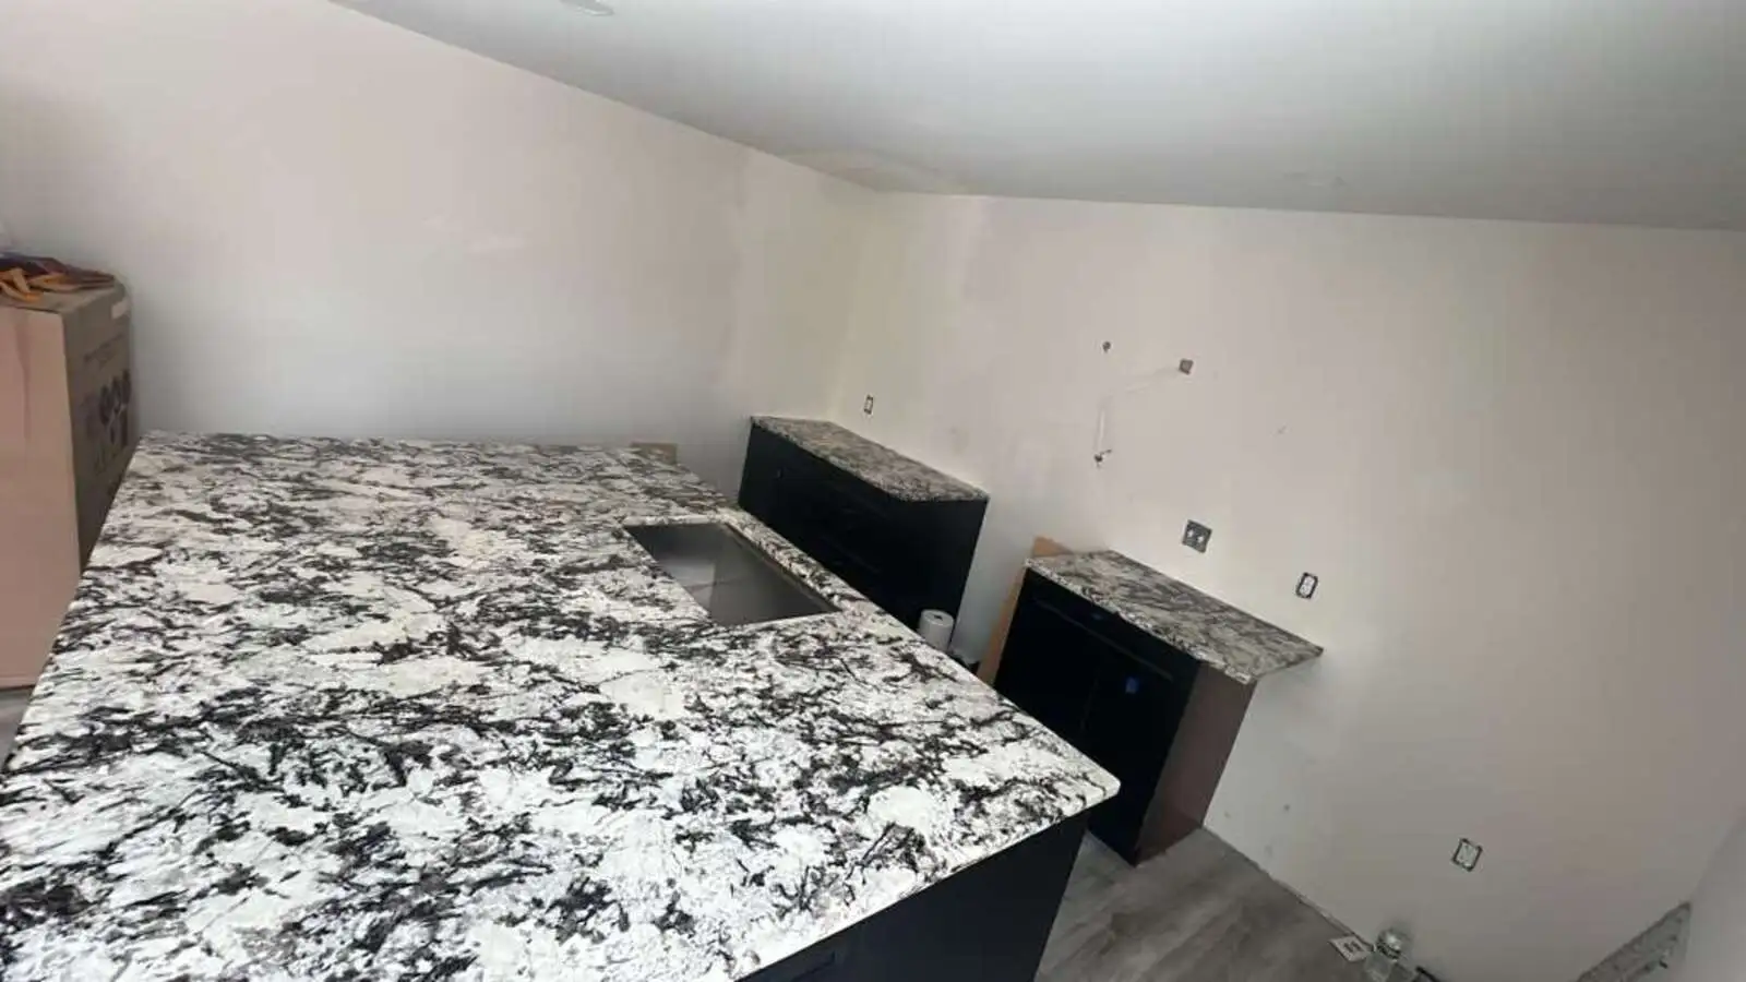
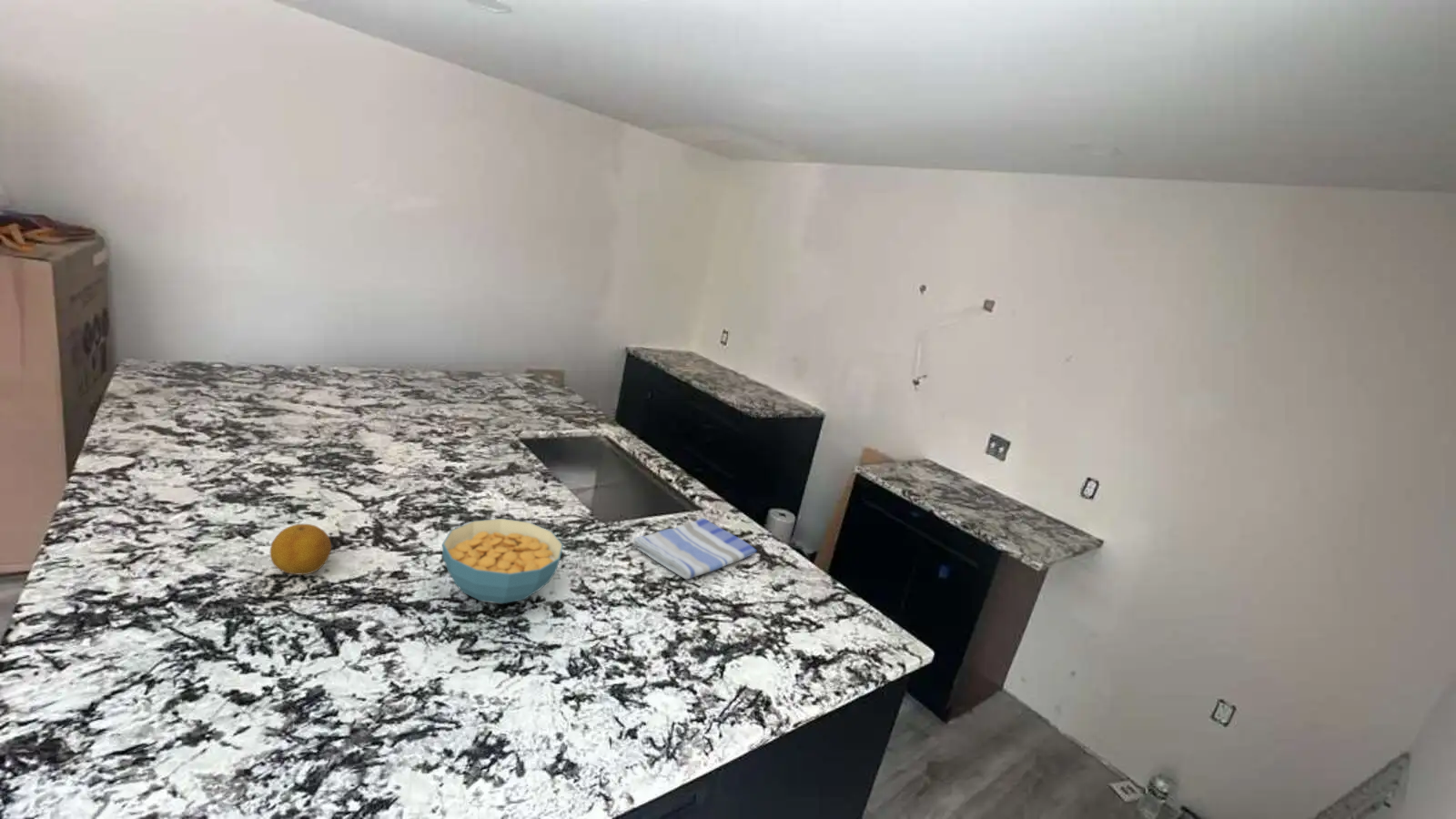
+ dish towel (696, 545)
+ cereal bowl (501, 569)
+ fruit (300, 550)
